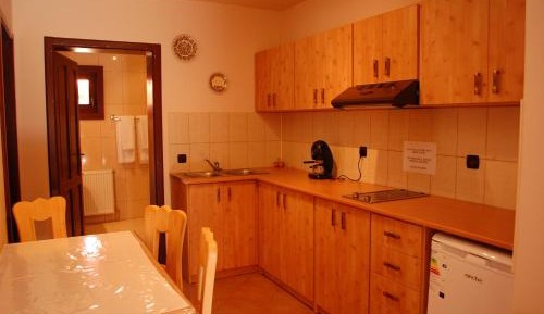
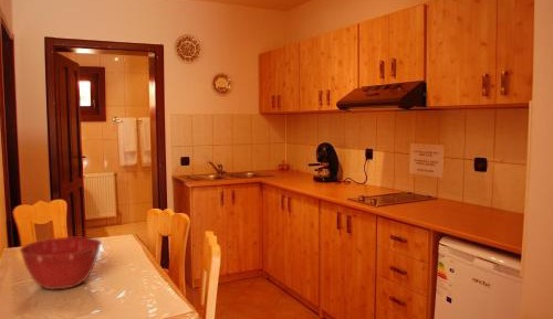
+ mixing bowl (62, 264)
